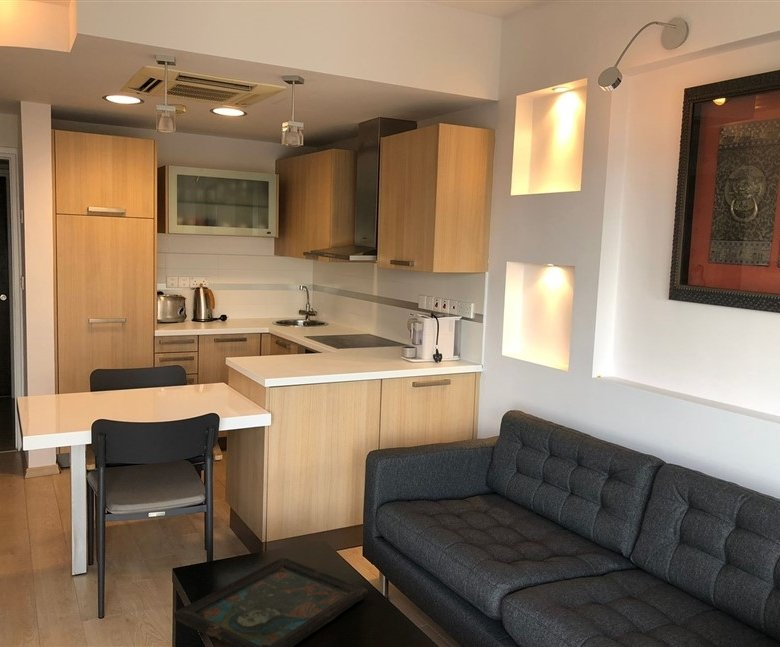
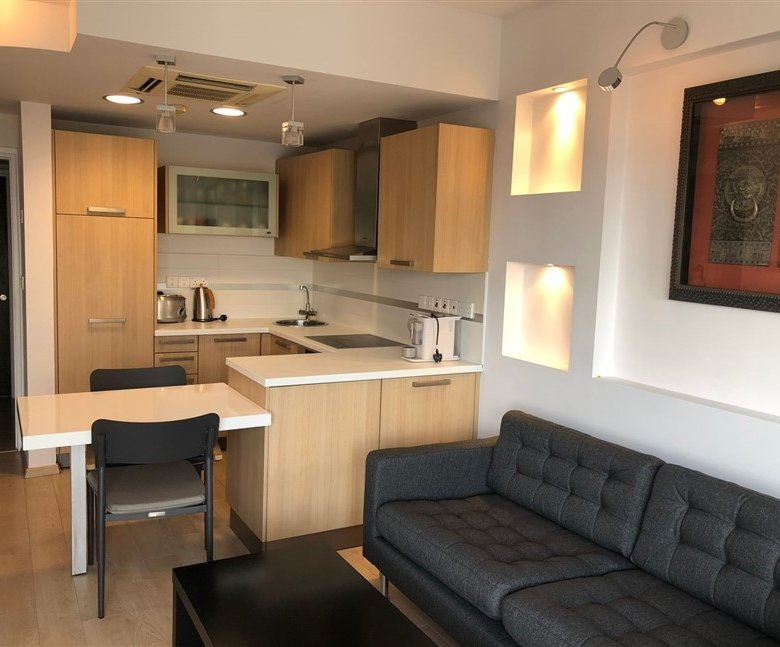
- decorative tray (275, 604)
